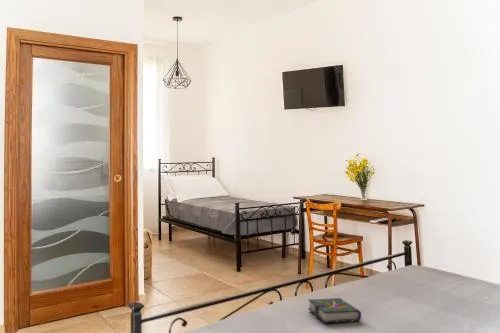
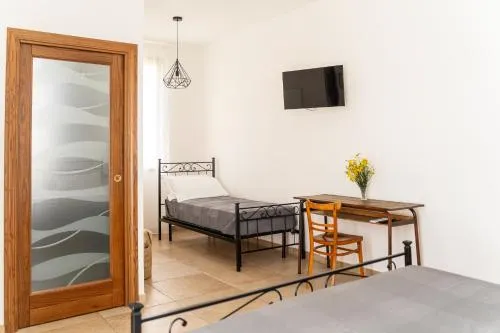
- book (333, 309)
